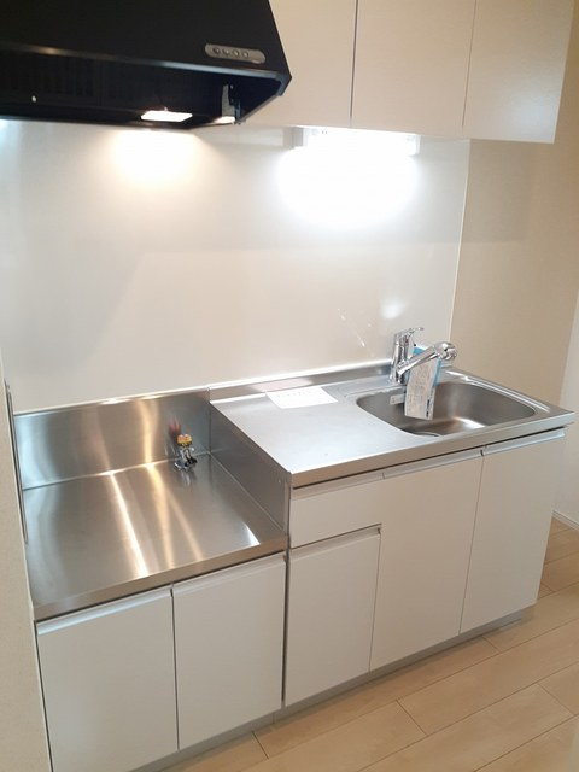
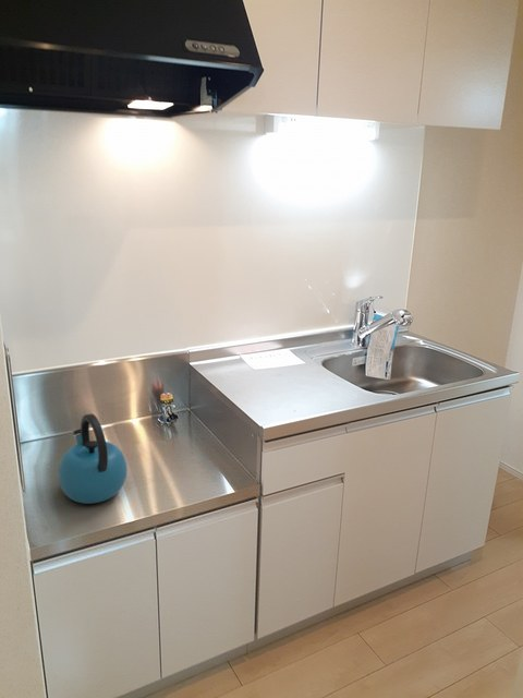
+ kettle (90, 452)
